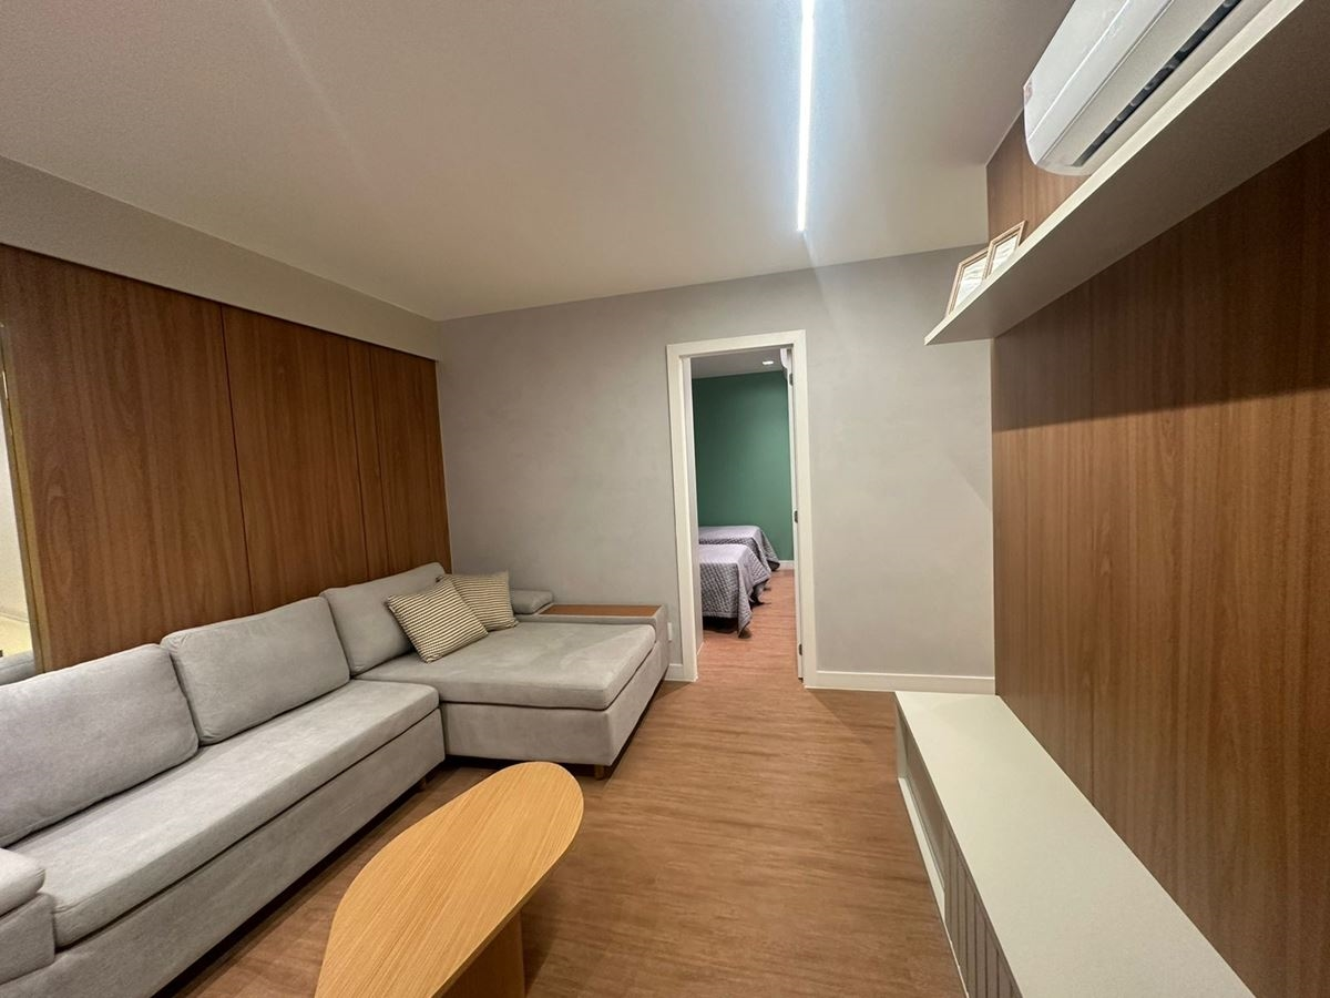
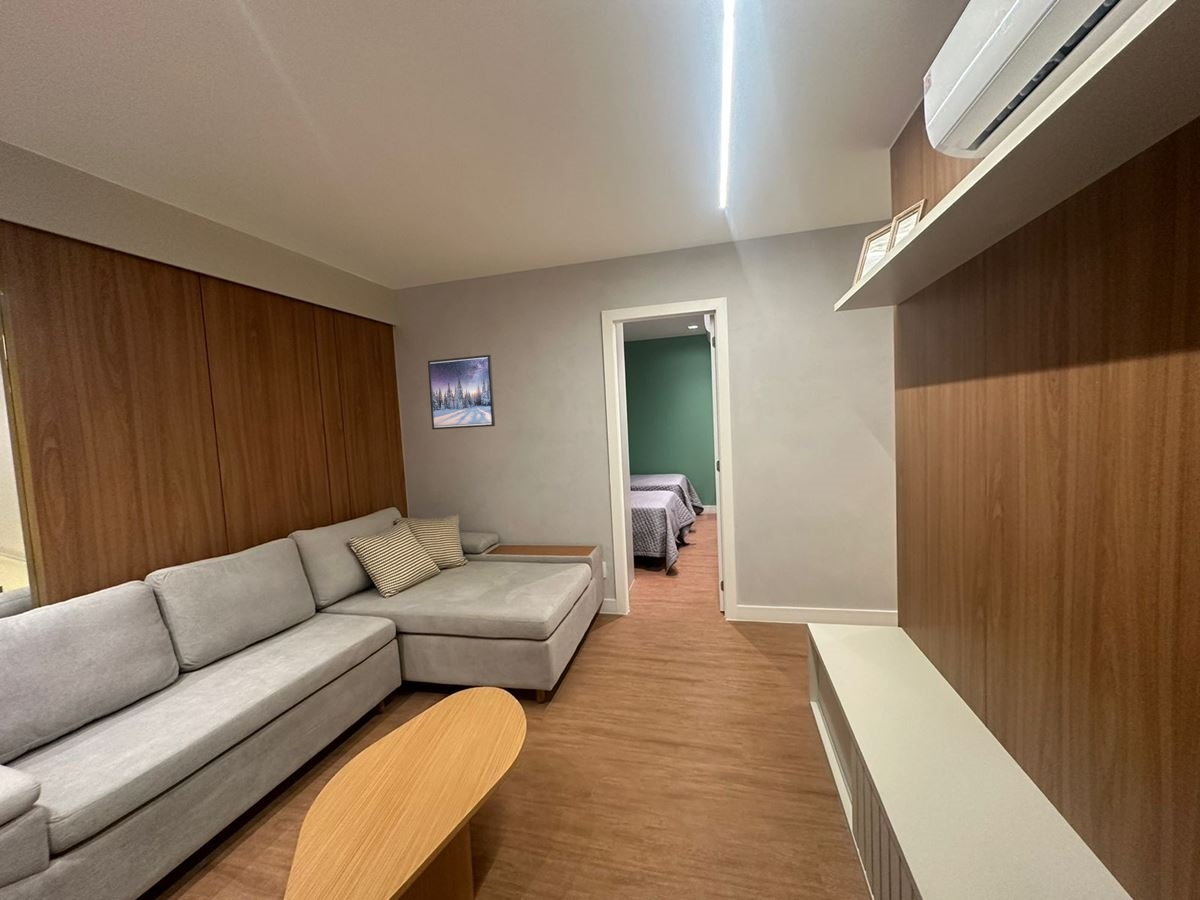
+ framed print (460, 393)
